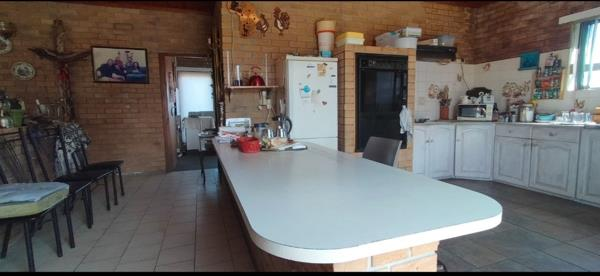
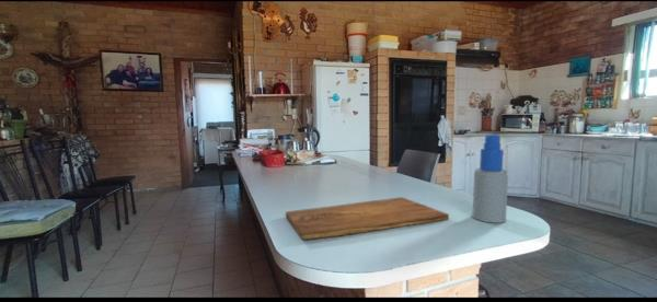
+ spray bottle (491, 176)
+ cutting board (364, 214)
